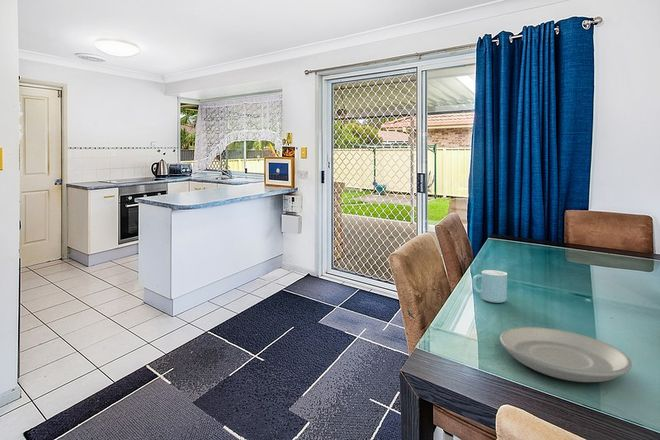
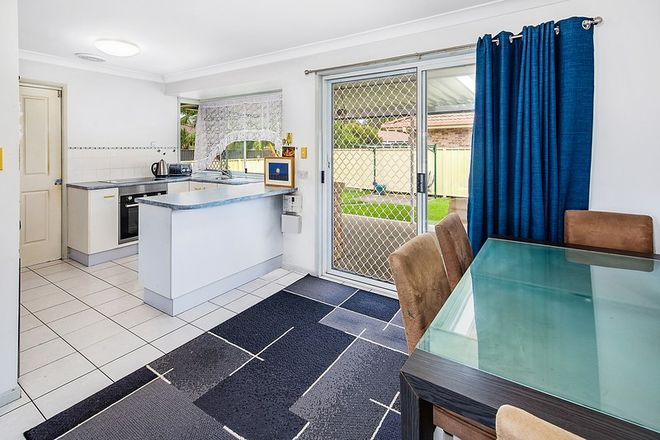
- mug (488, 285)
- plate (560, 354)
